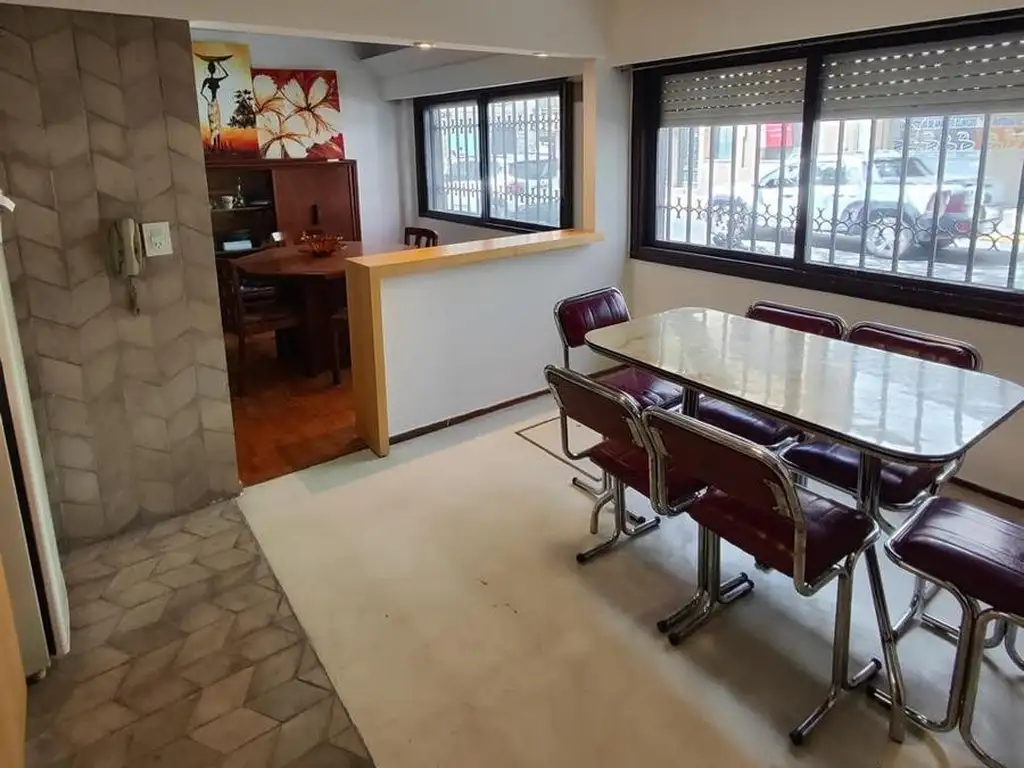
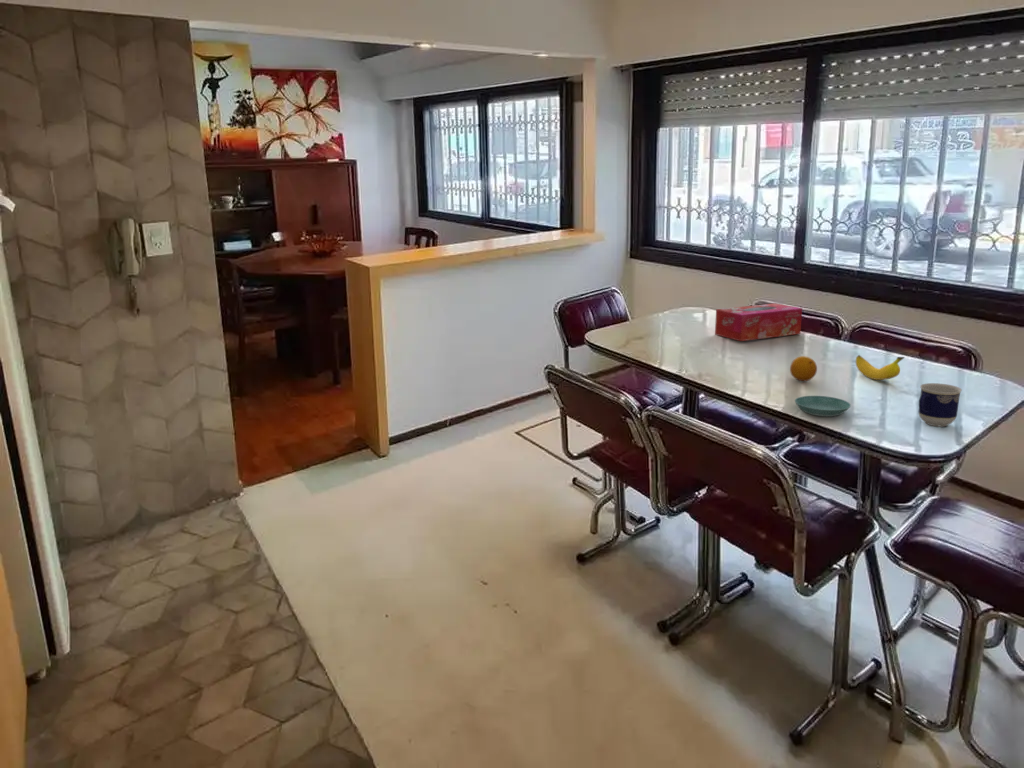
+ cup (934, 406)
+ fruit (803, 368)
+ saucer (821, 406)
+ tissue box (758, 321)
+ banana (880, 368)
